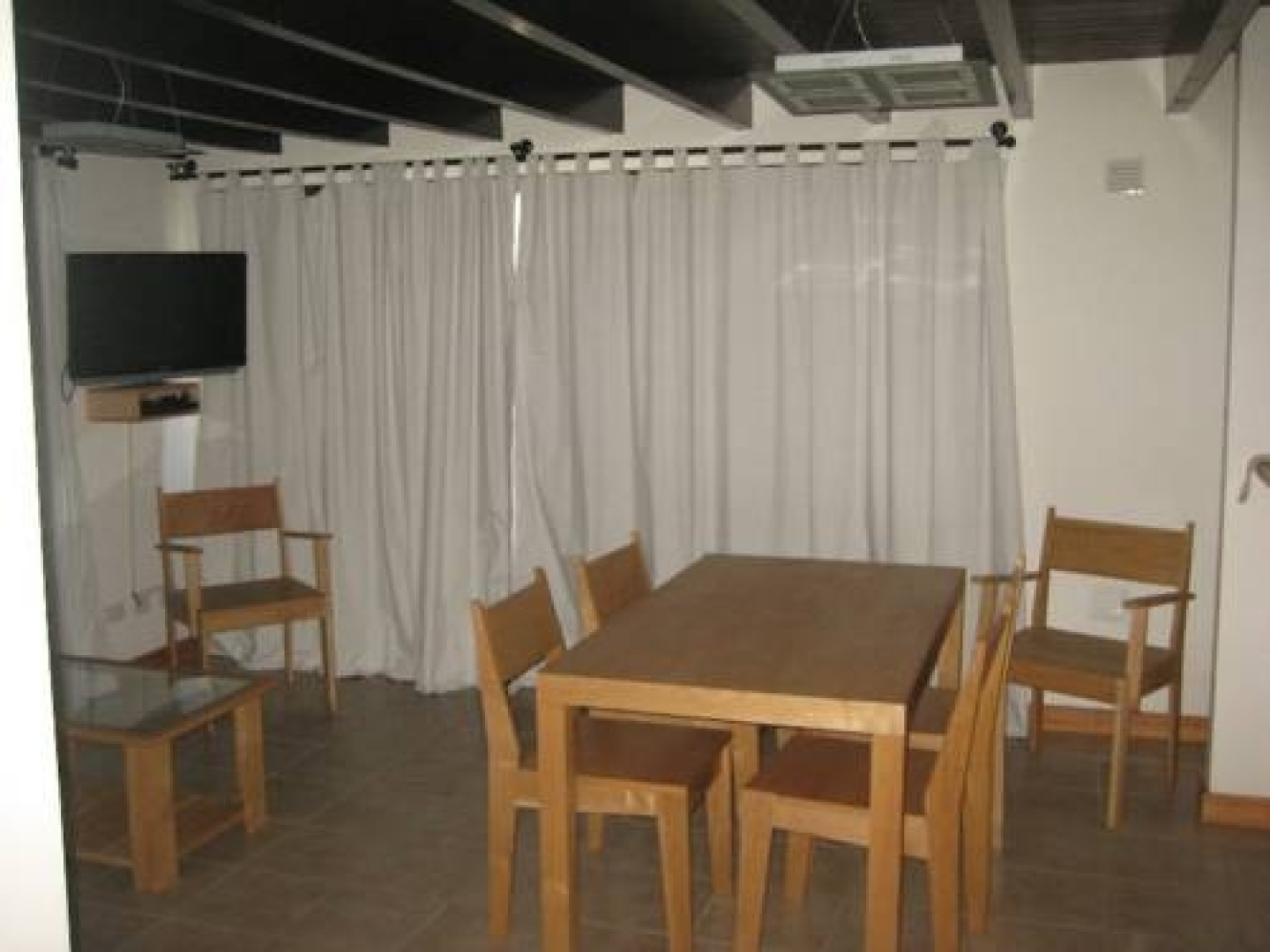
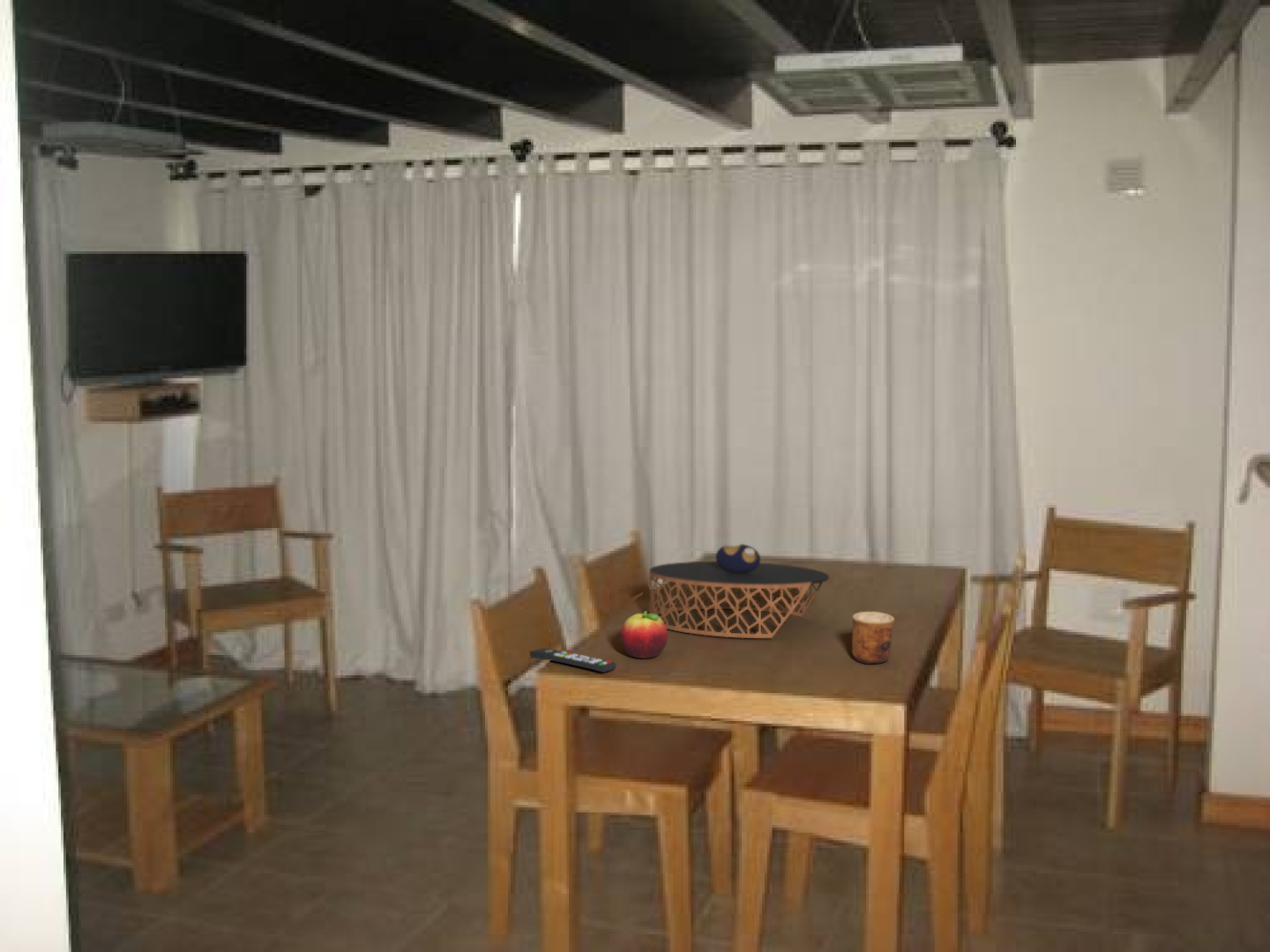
+ remote control (572, 659)
+ fruit (644, 634)
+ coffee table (737, 584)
+ cup (872, 637)
